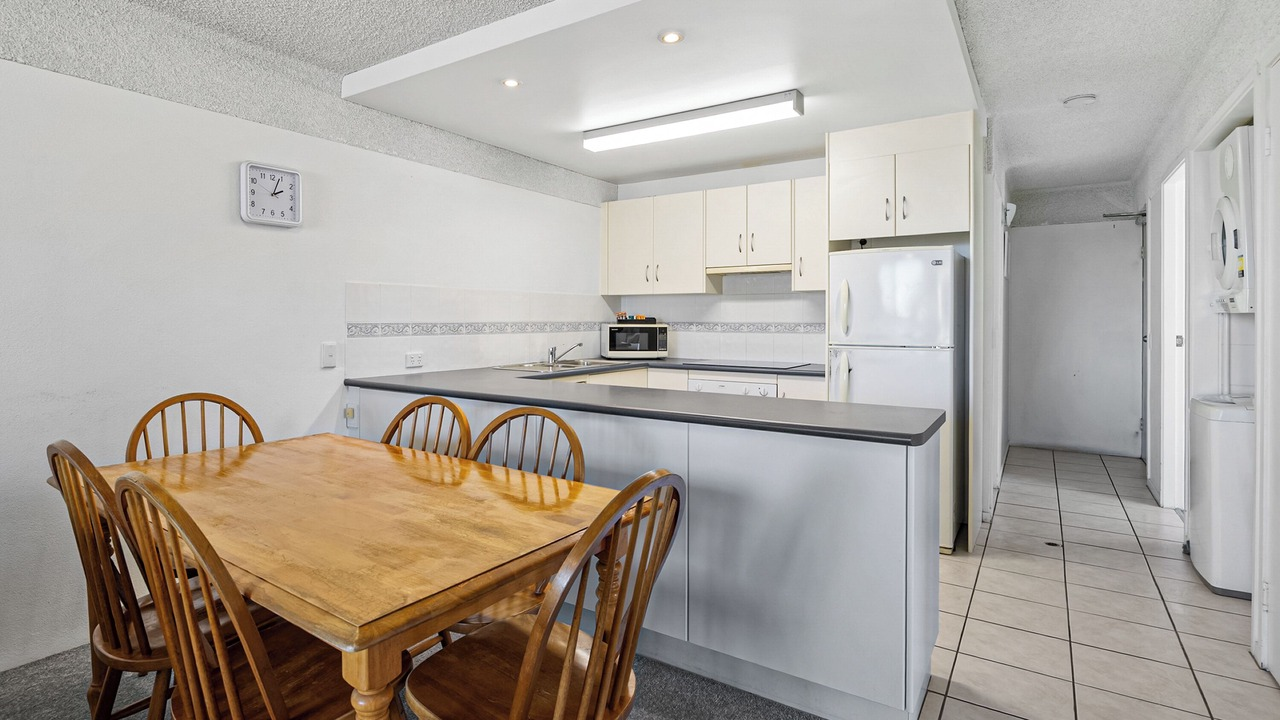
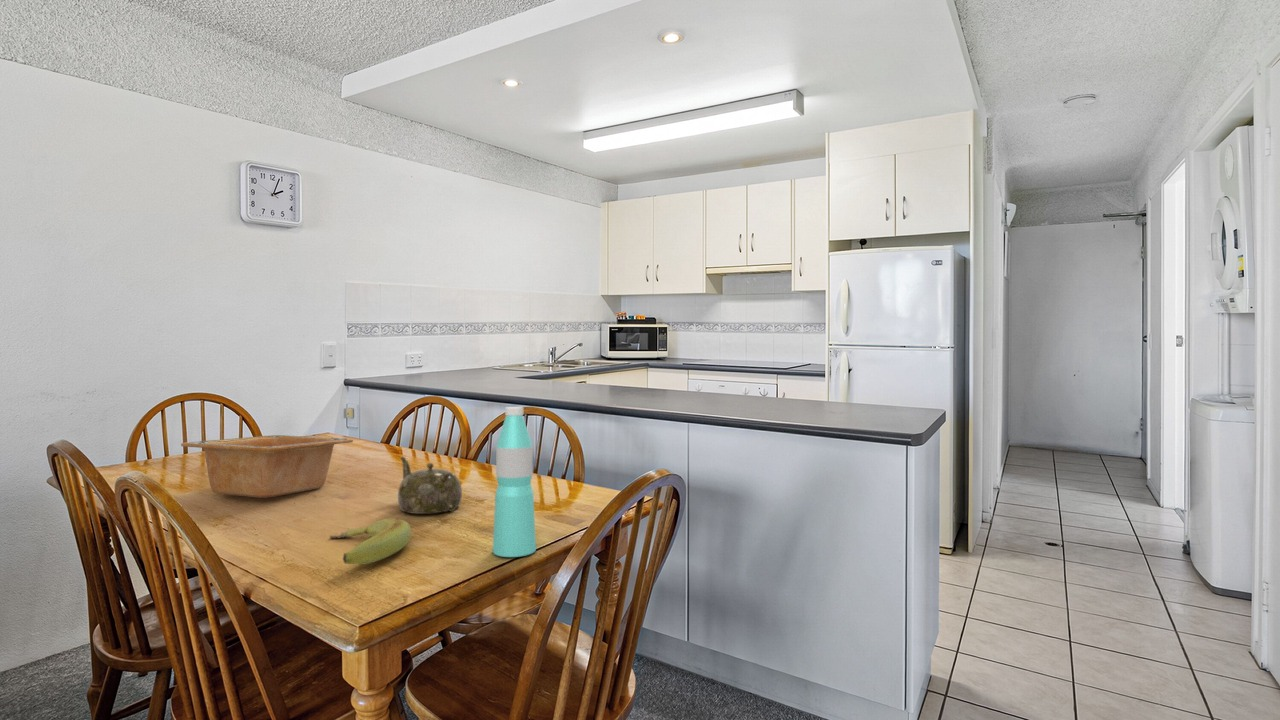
+ banana (362, 534)
+ water bottle (514, 479)
+ teapot (427, 484)
+ serving bowl (271, 465)
